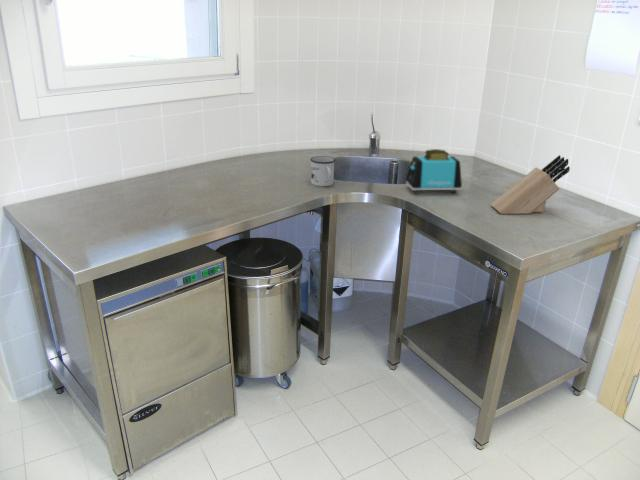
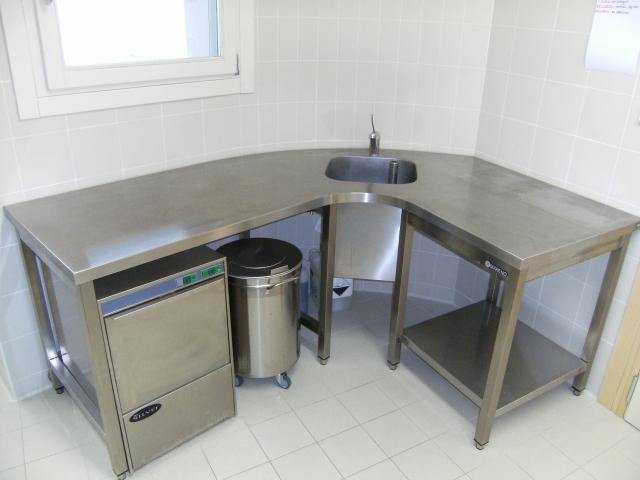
- toaster (434, 170)
- knife block (531, 183)
- mug (323, 172)
